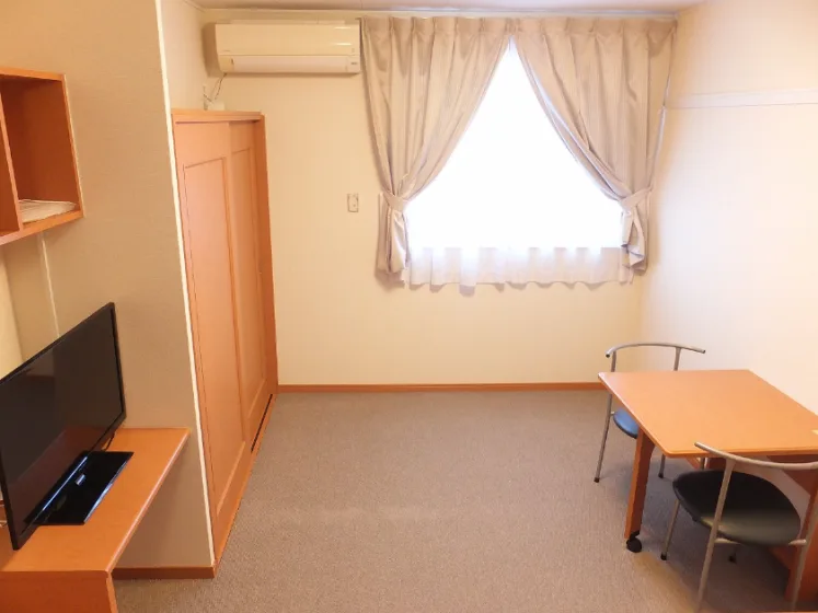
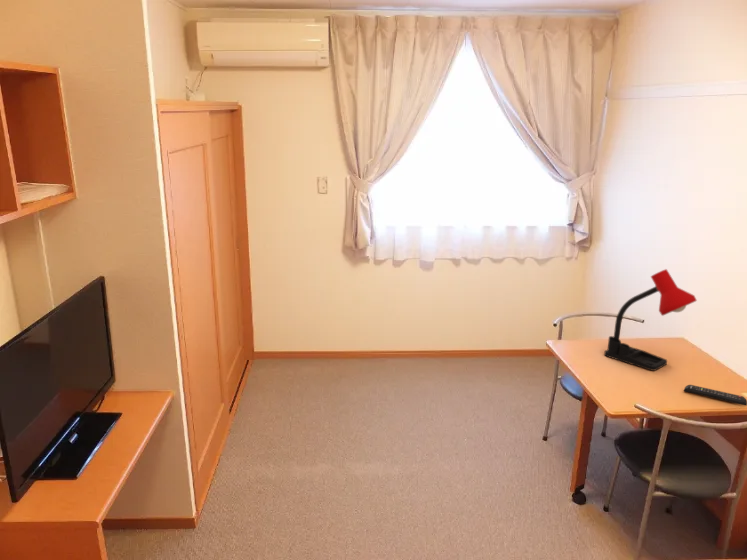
+ remote control (714, 394)
+ desk lamp (659, 311)
